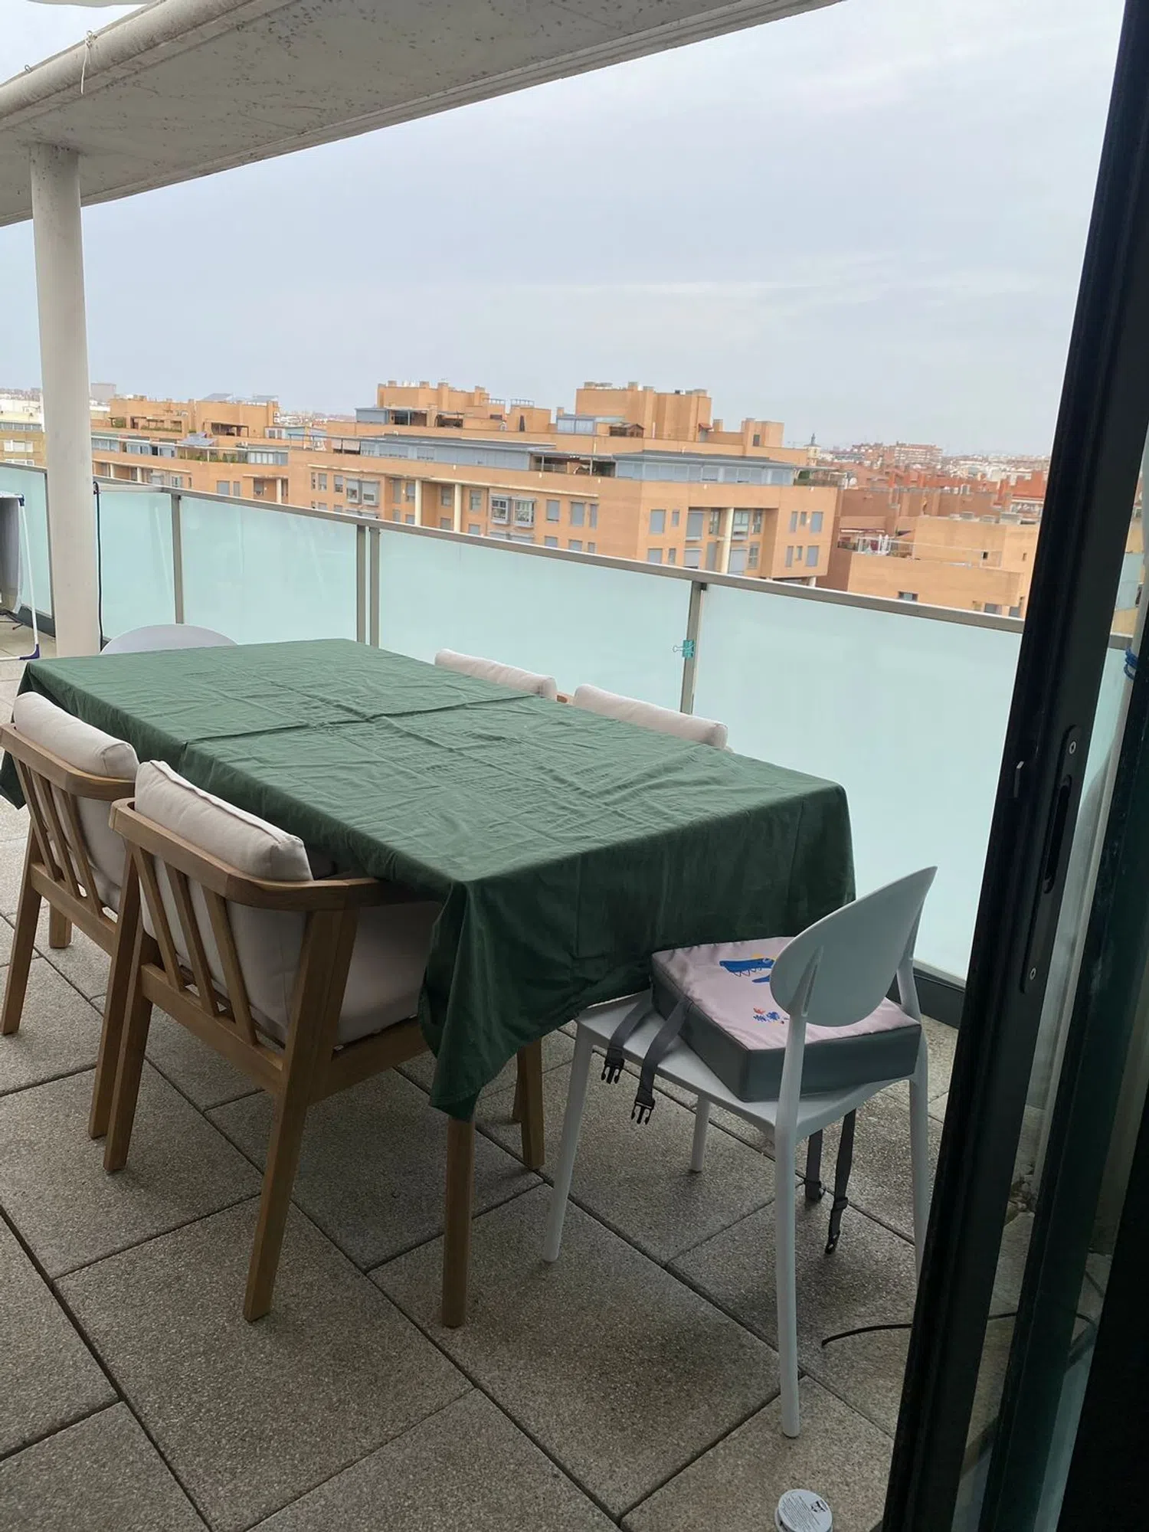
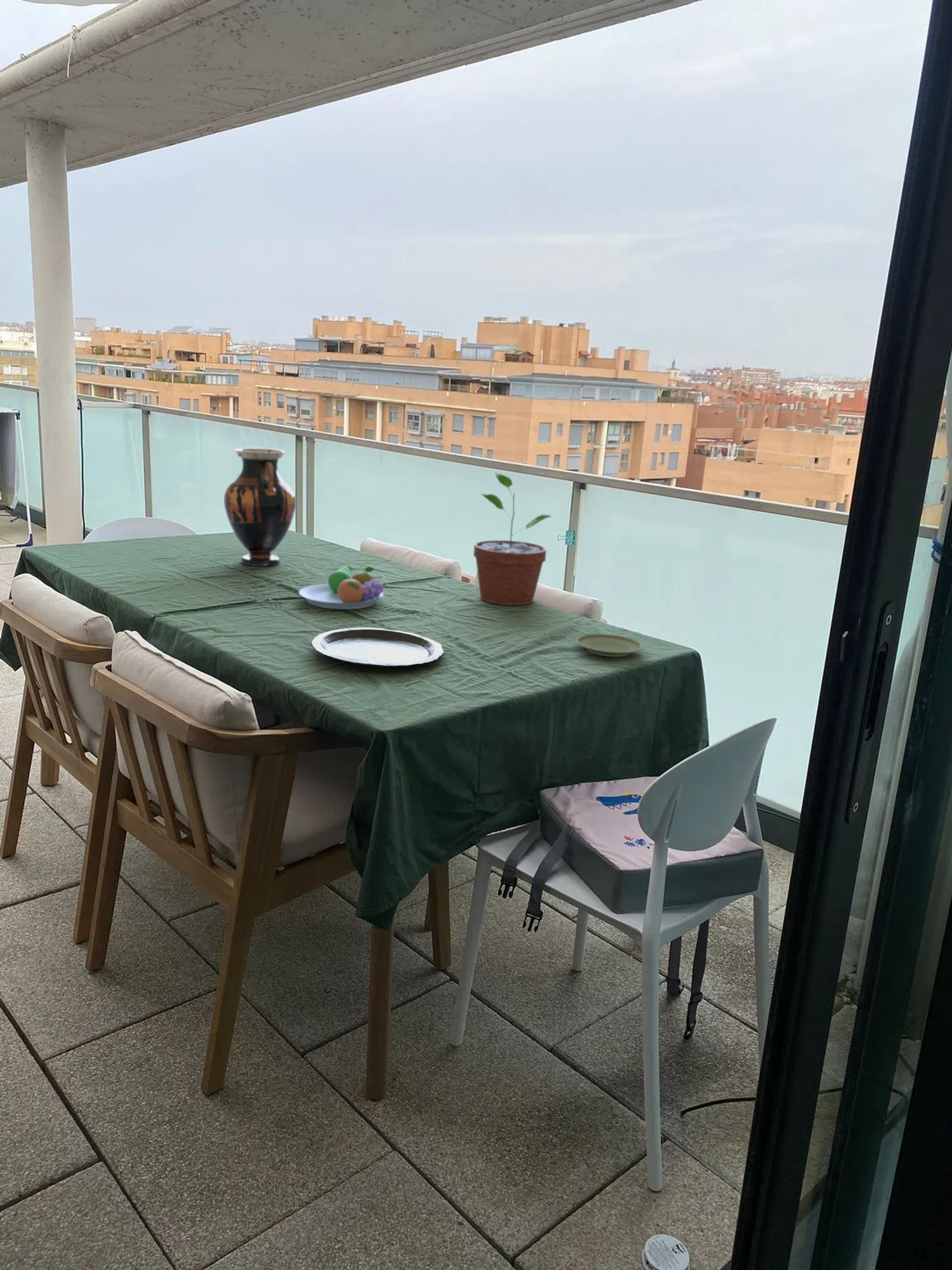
+ fruit bowl (343, 584)
+ plate (378, 648)
+ potted plant (511, 538)
+ plate (609, 646)
+ vase (260, 507)
